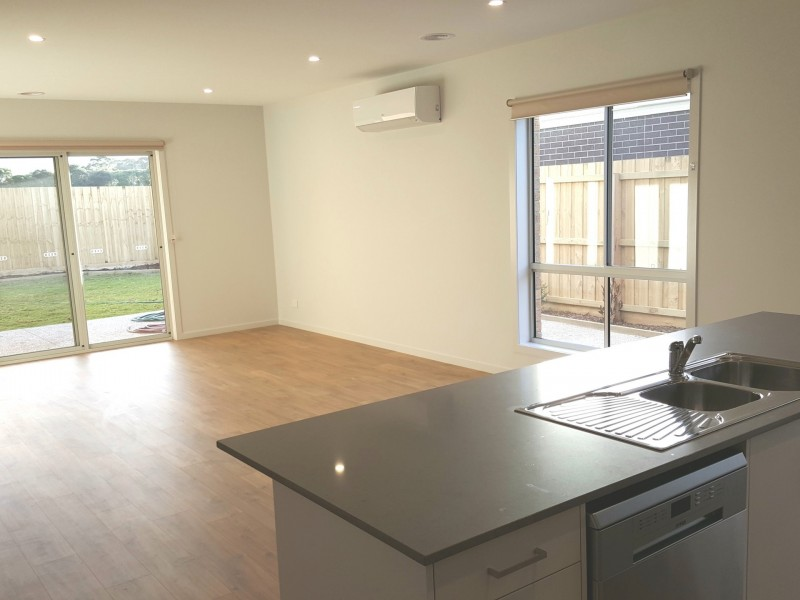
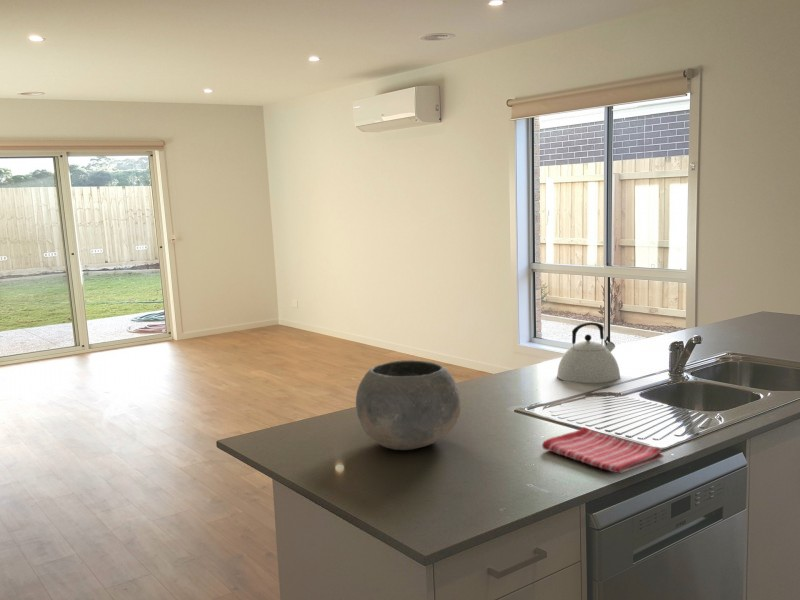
+ bowl (408, 404)
+ dish towel (600, 449)
+ kettle (589, 349)
